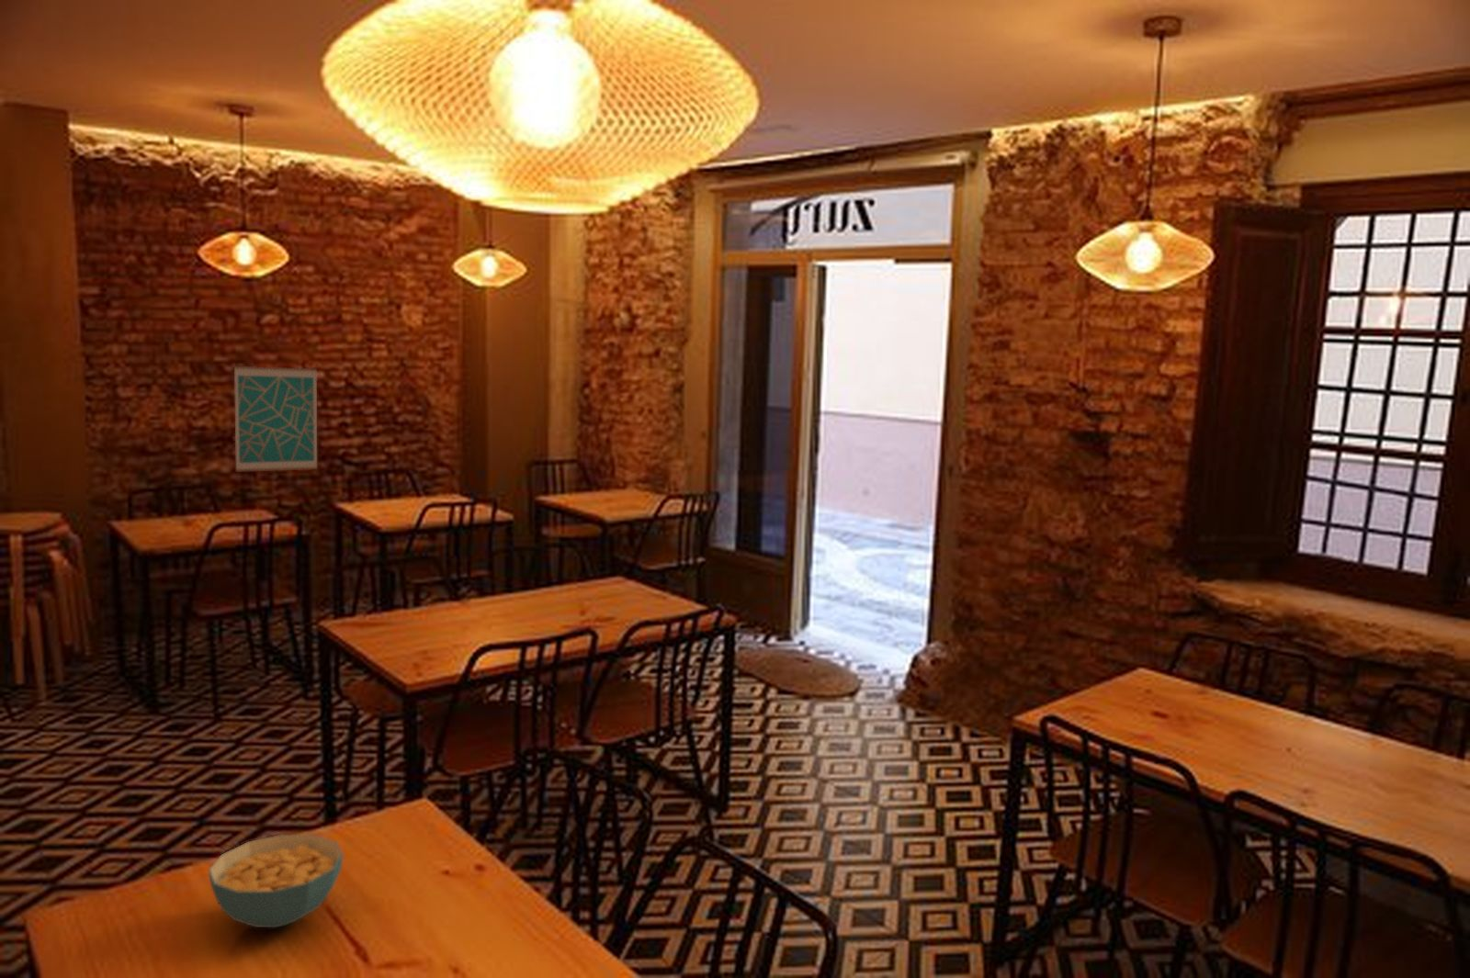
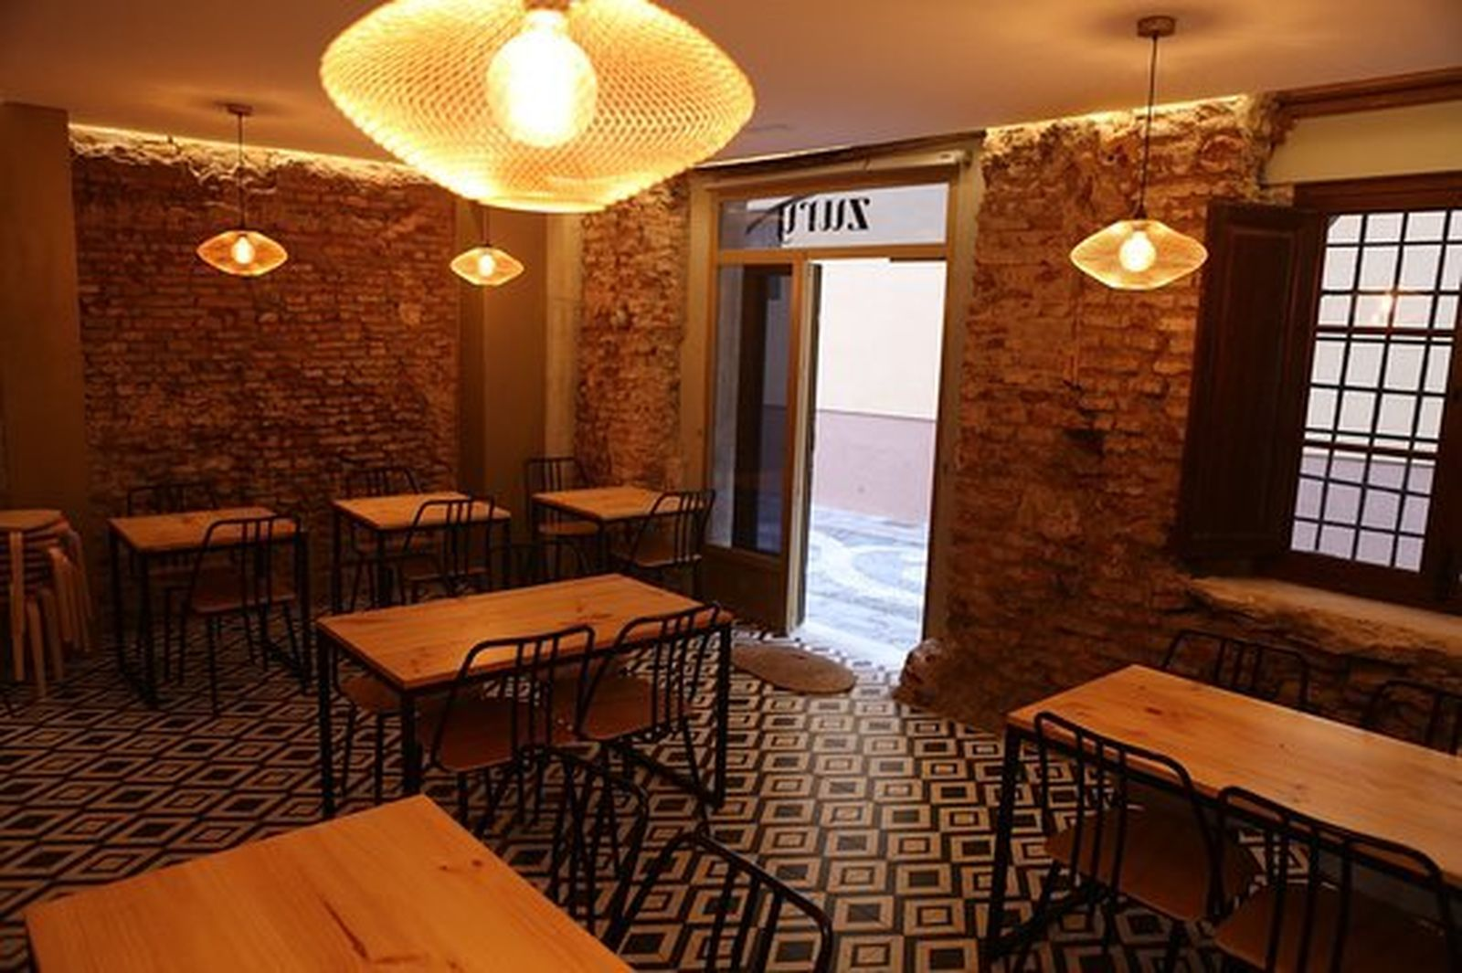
- wall art (276, 419)
- cereal bowl (277, 890)
